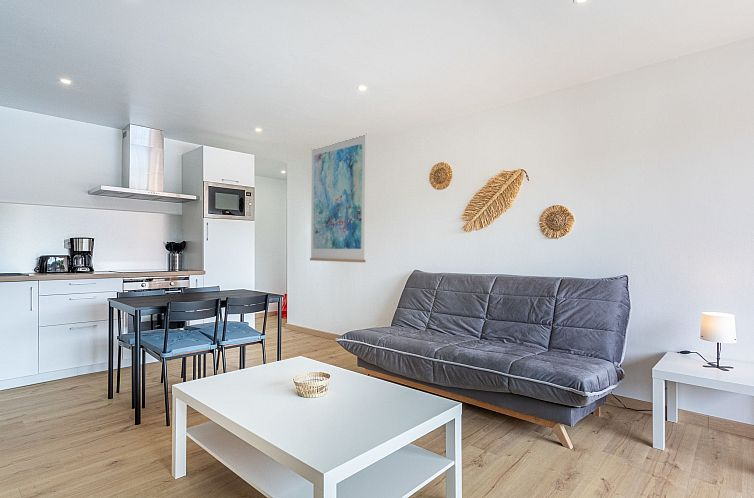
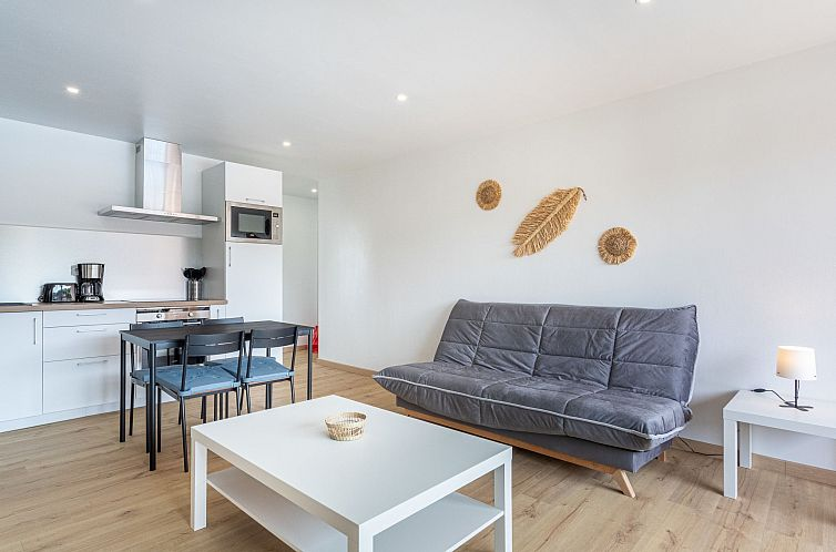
- wall art (336, 200)
